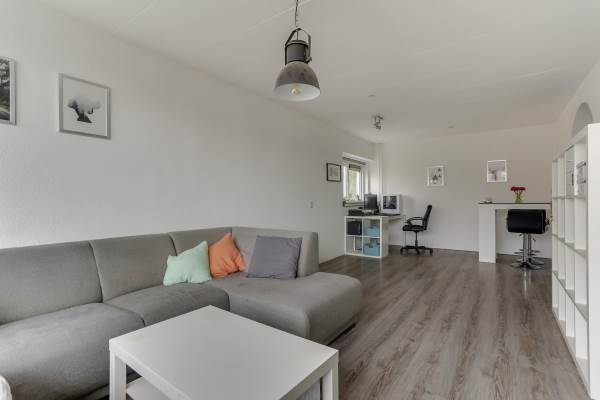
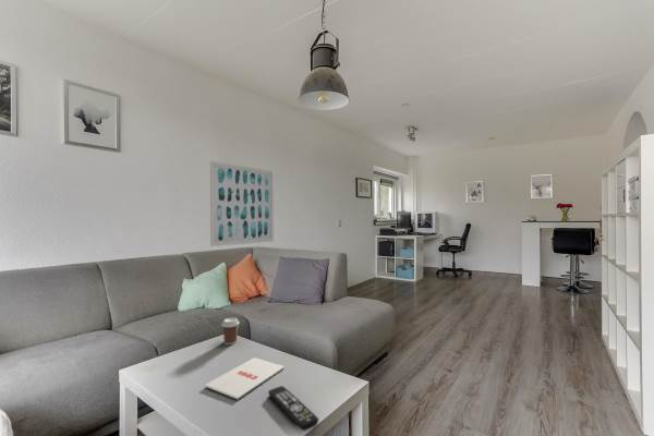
+ wall art (244, 205)
+ magazine (246, 375)
+ coffee cup (230, 330)
+ remote control (291, 405)
